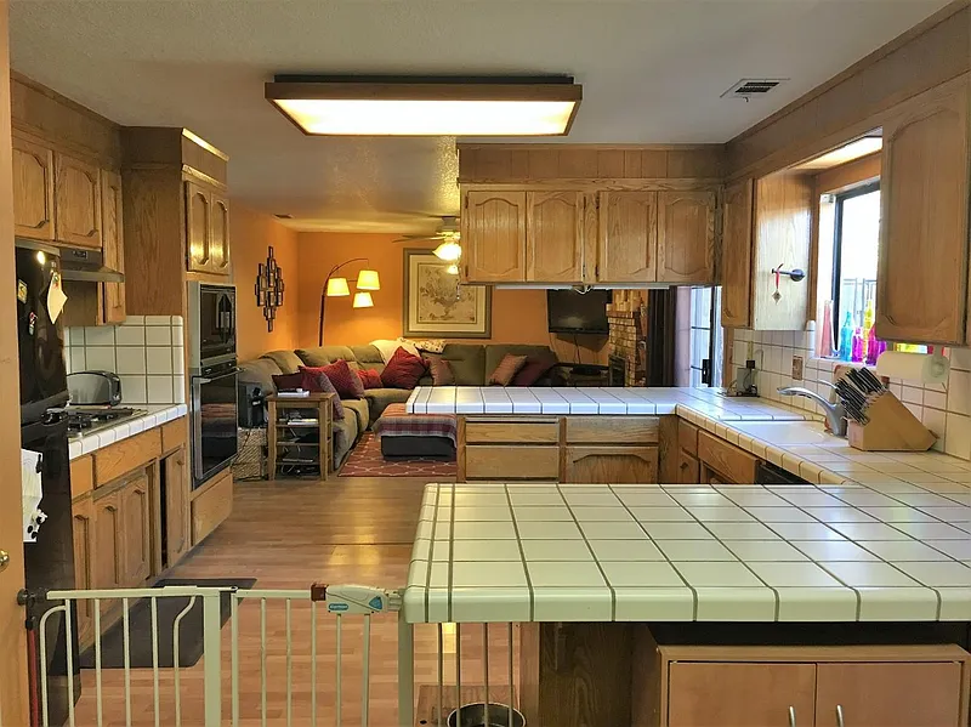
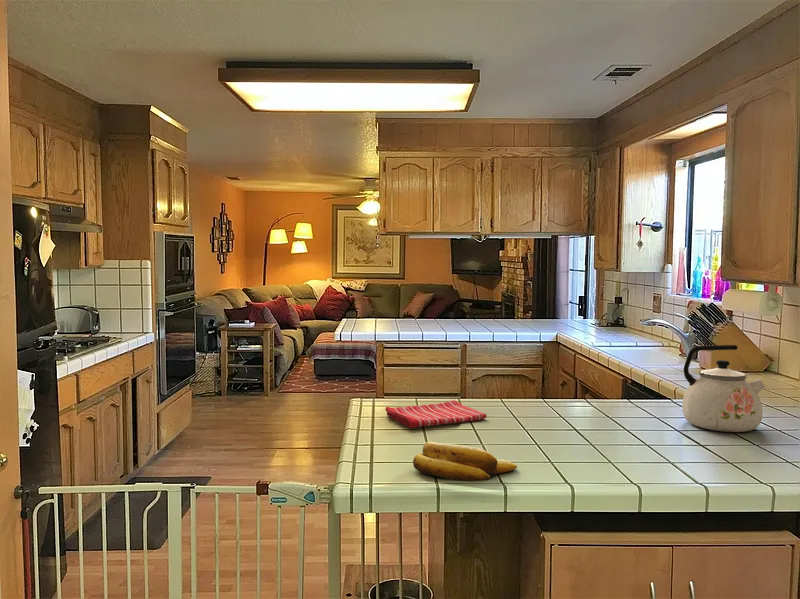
+ banana (461, 454)
+ dish towel (434, 413)
+ kettle (722, 386)
